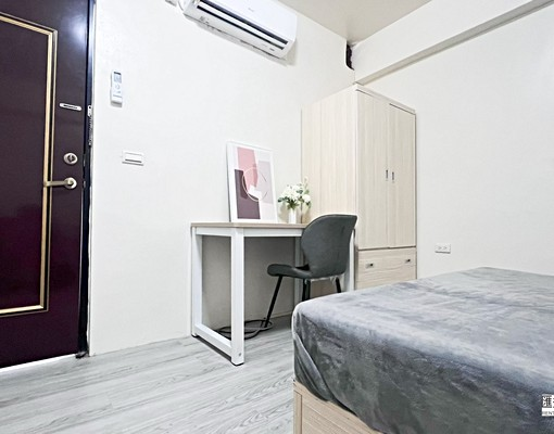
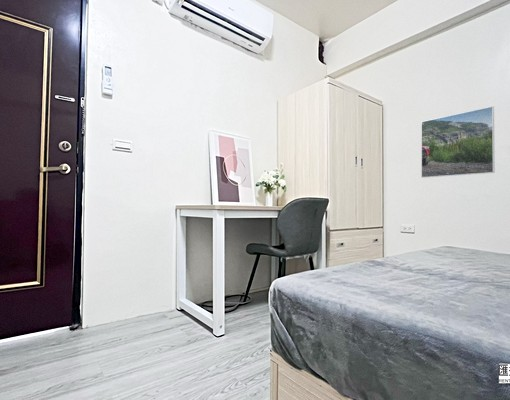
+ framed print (454, 145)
